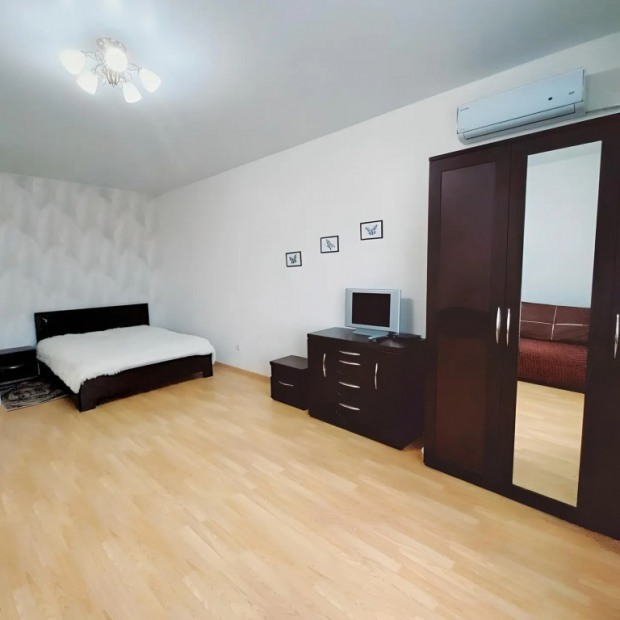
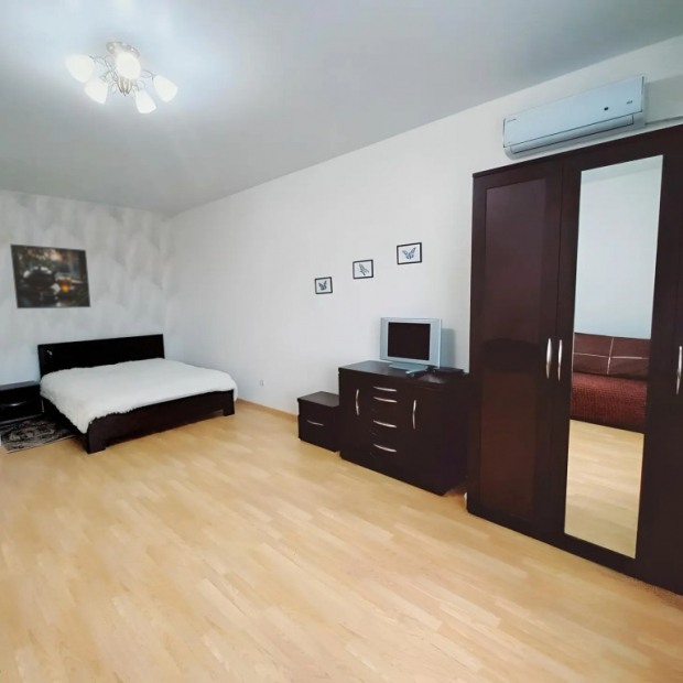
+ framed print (53, 278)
